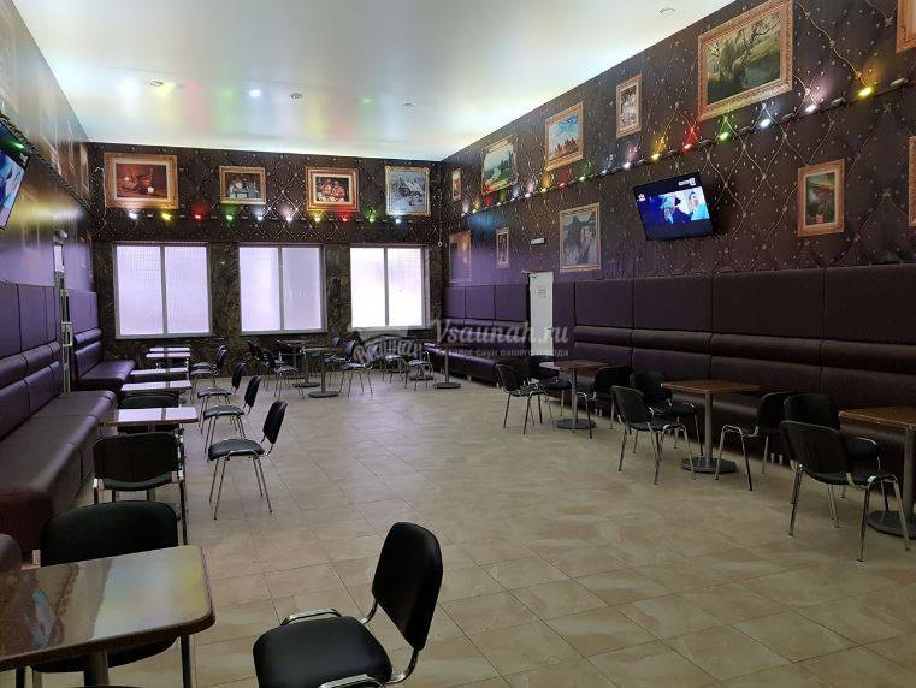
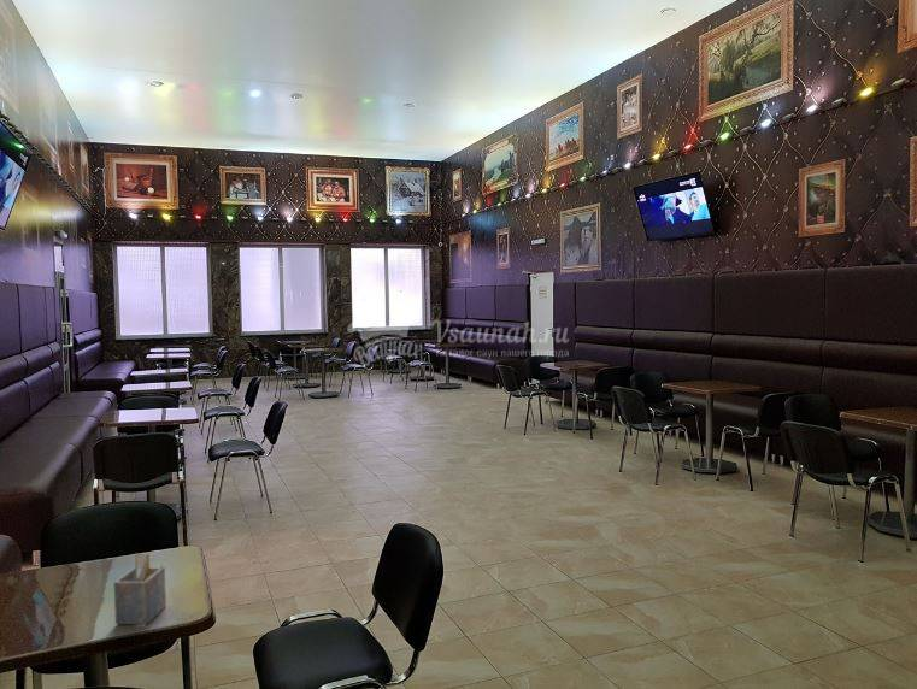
+ napkin holder (140, 587)
